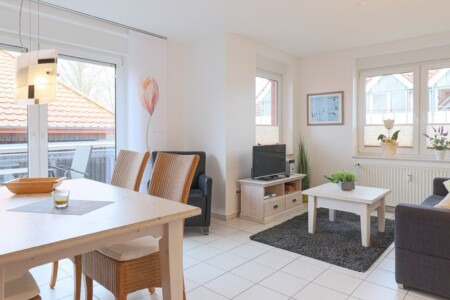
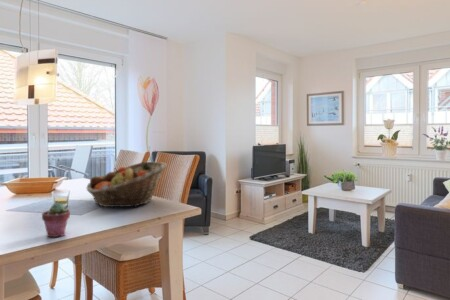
+ fruit basket (127, 182)
+ potted succulent (56, 218)
